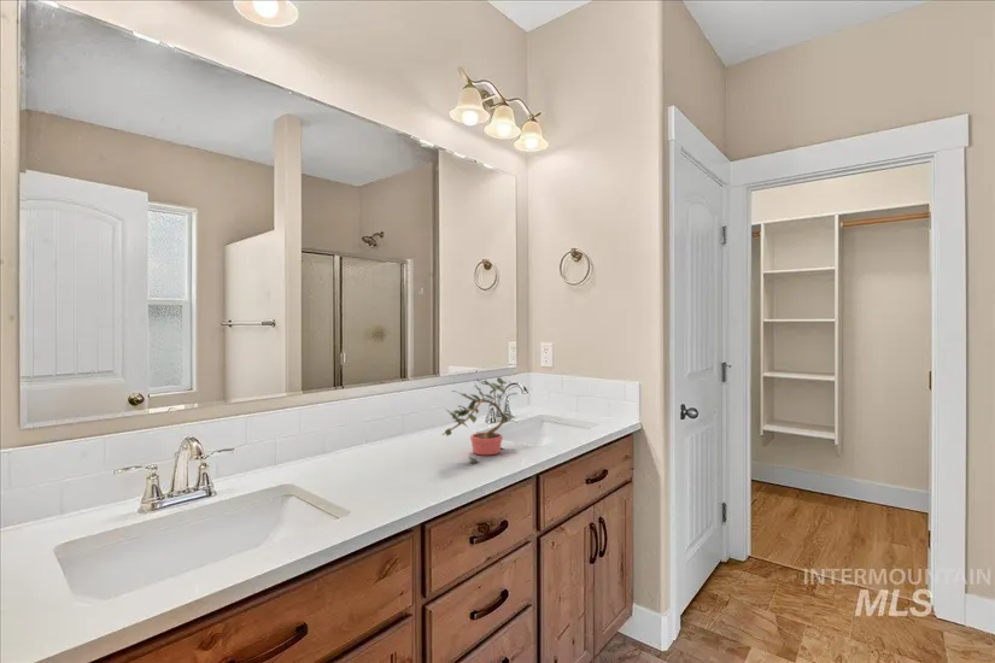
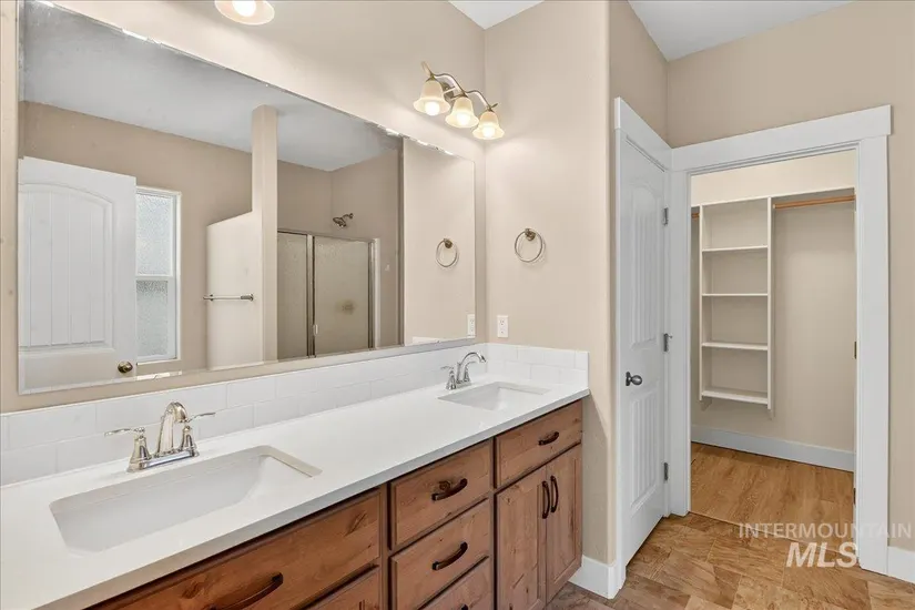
- potted plant (475, 417)
